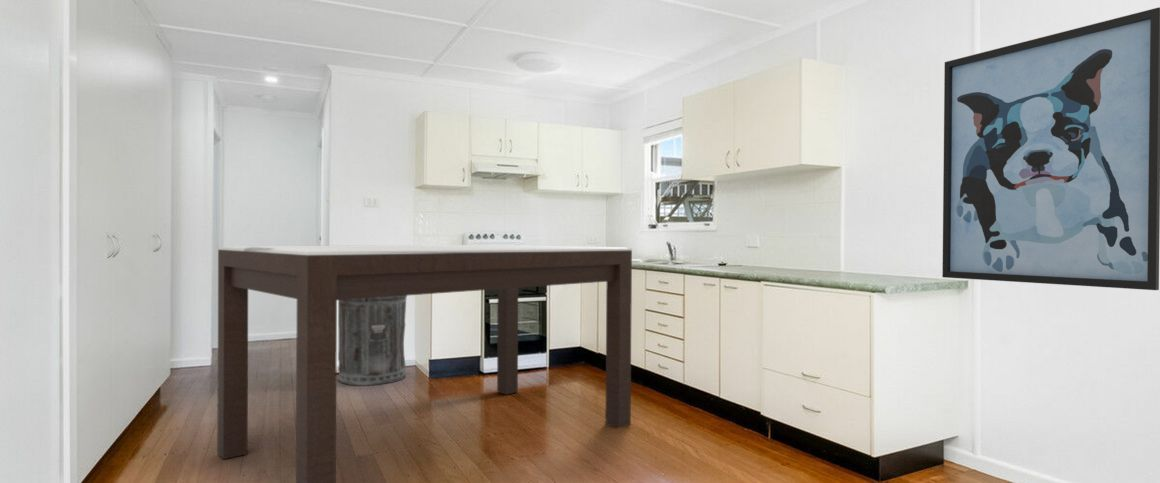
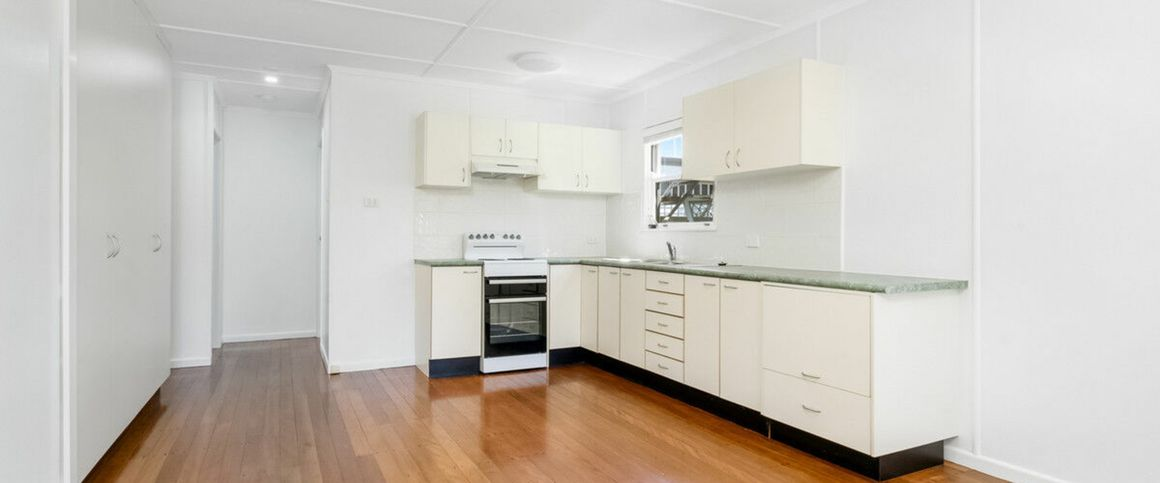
- wall art (1037, 161)
- dining table (435, 293)
- trash can lid (375, 328)
